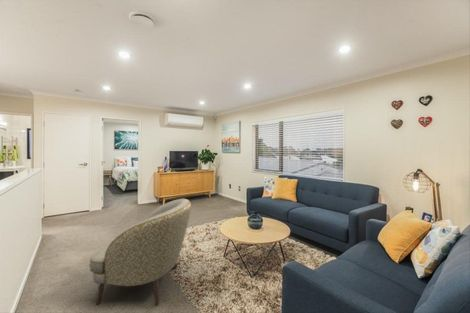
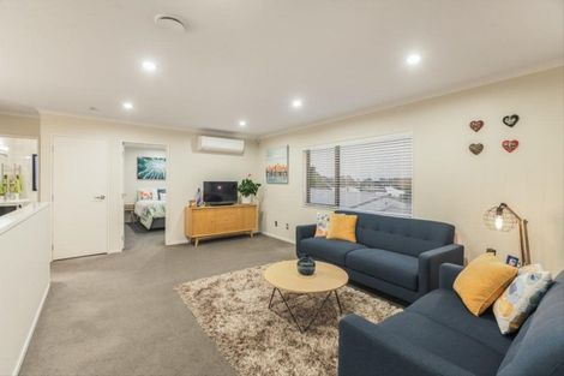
- armchair (148, 243)
